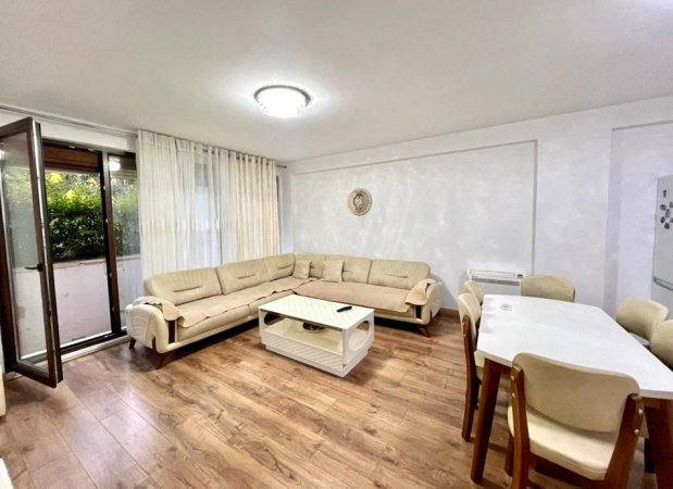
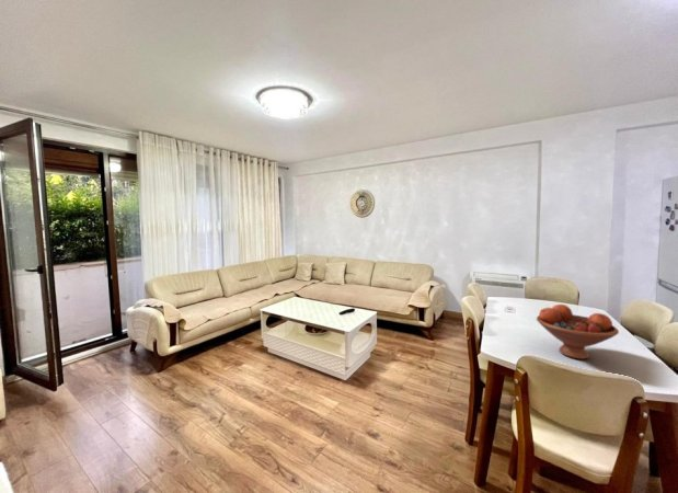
+ fruit bowl (574, 332)
